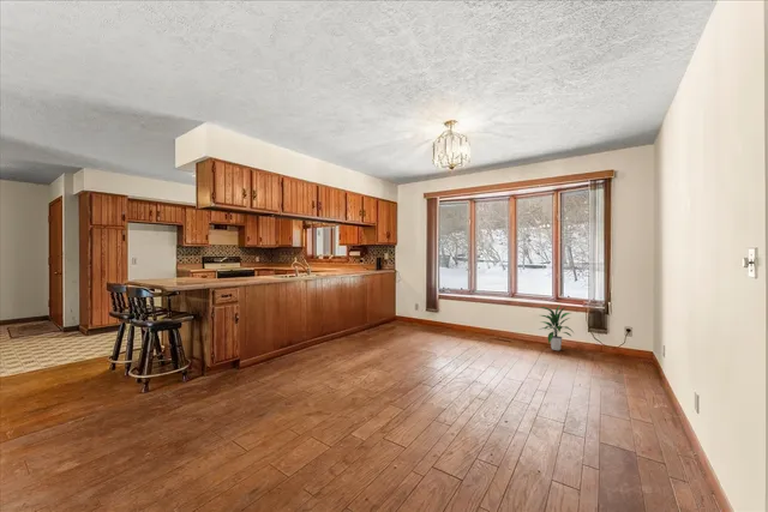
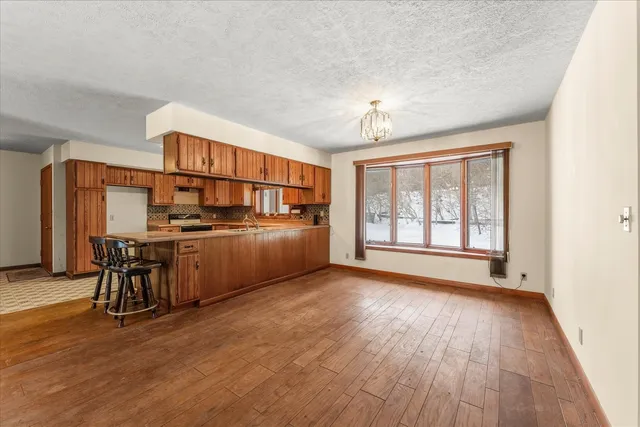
- indoor plant (556, 326)
